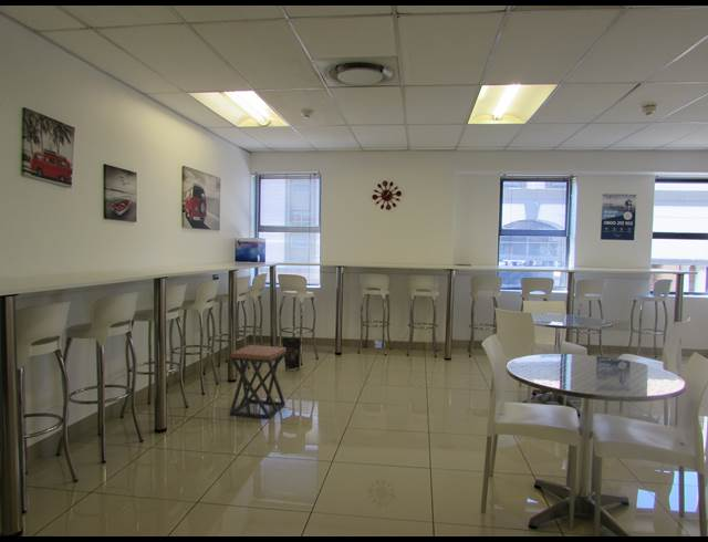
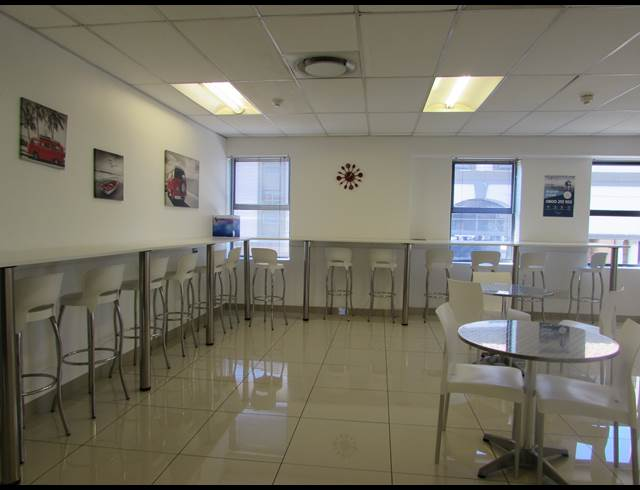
- bag (290, 354)
- stool (259, 379)
